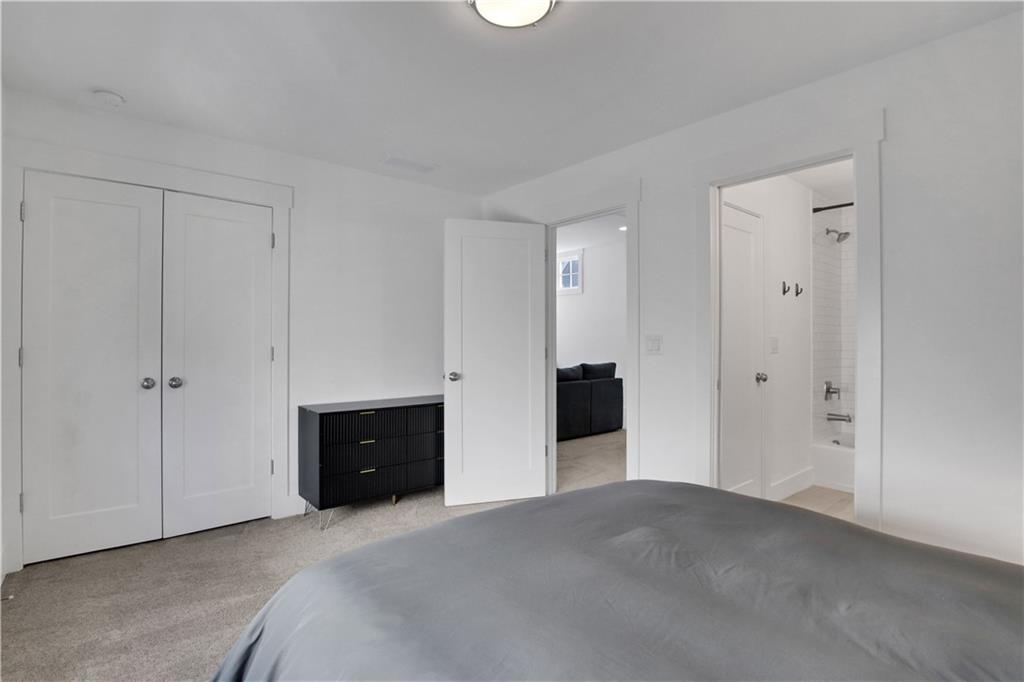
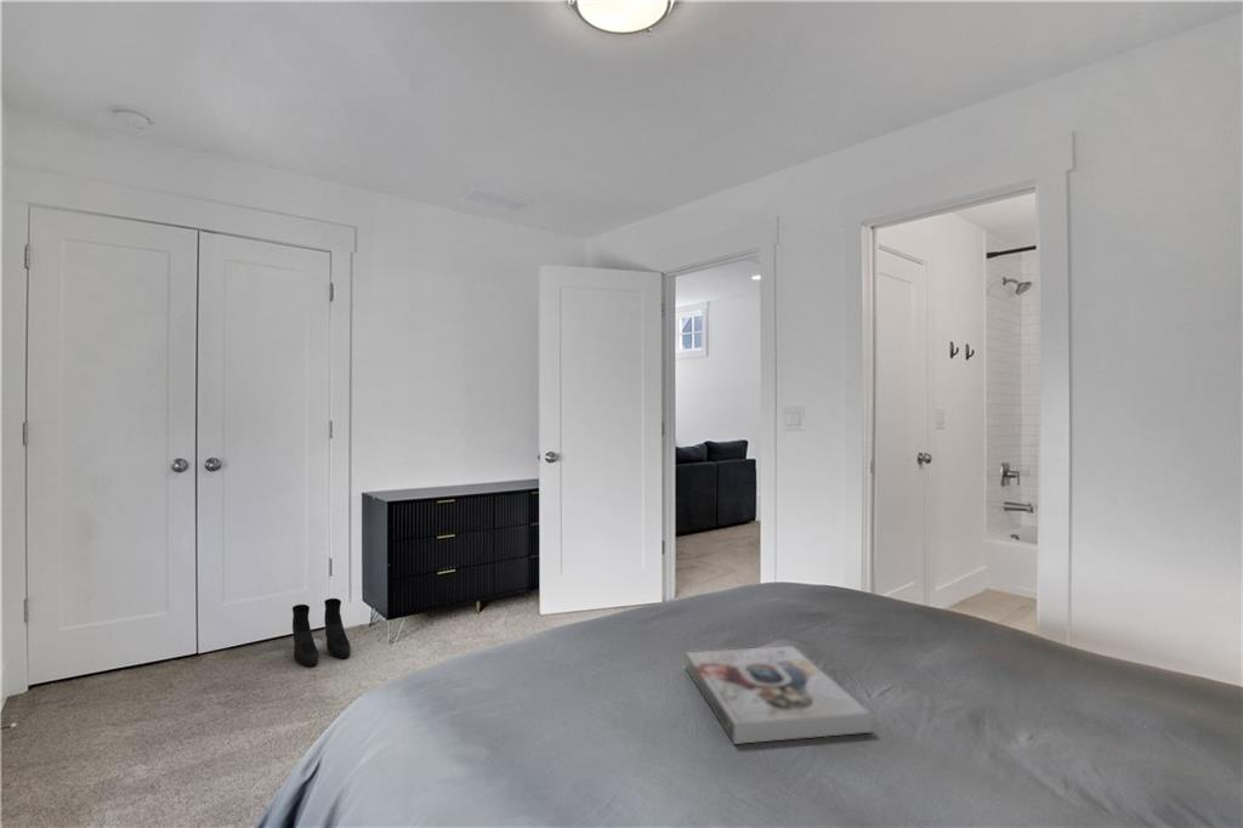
+ book (767, 687)
+ boots (325, 629)
